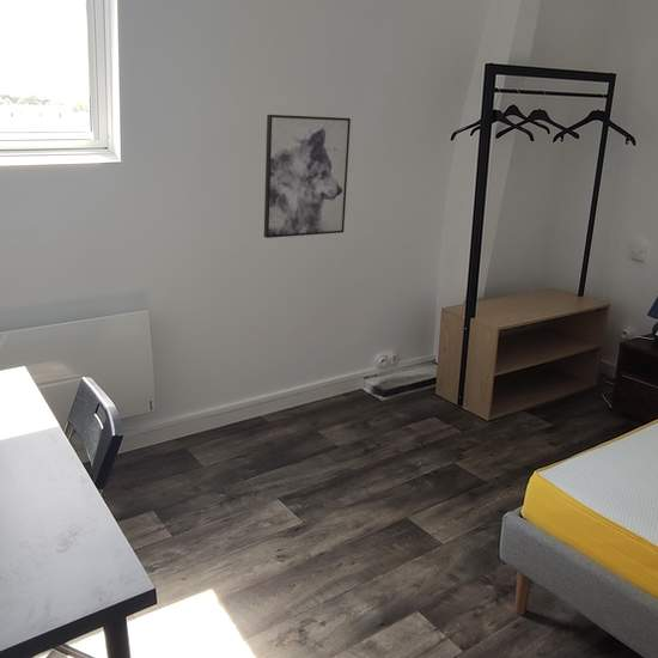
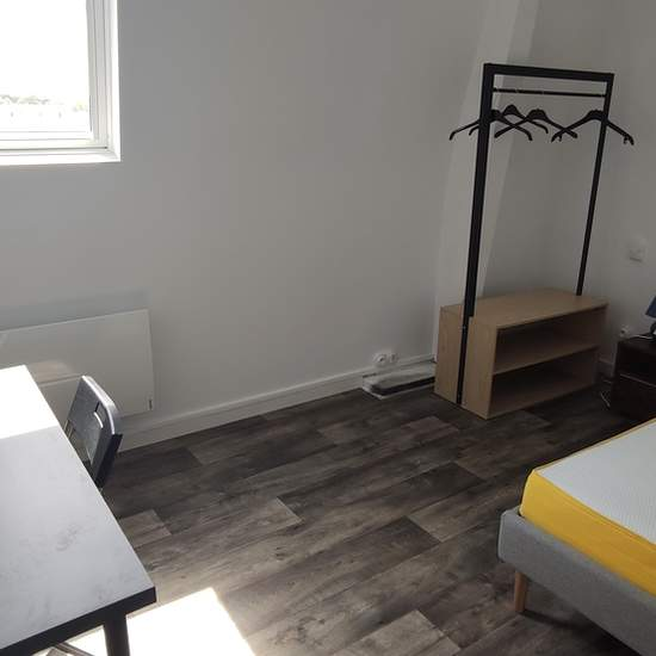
- wall art (307, 176)
